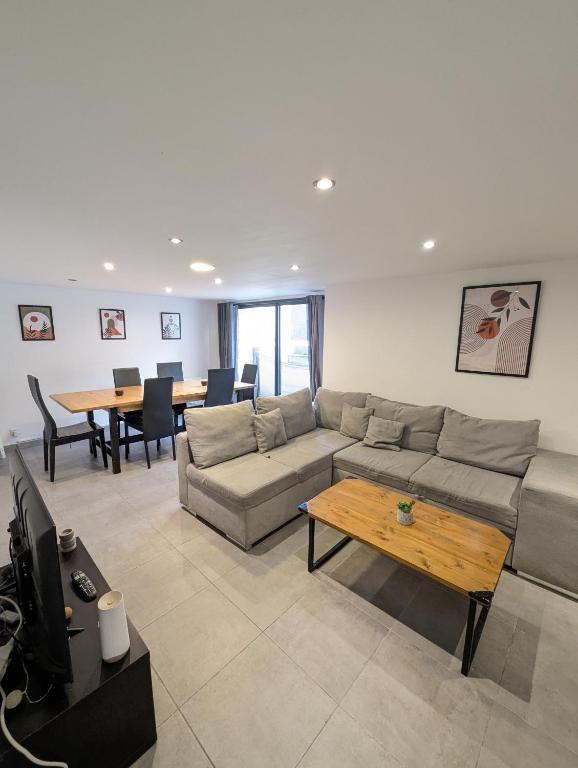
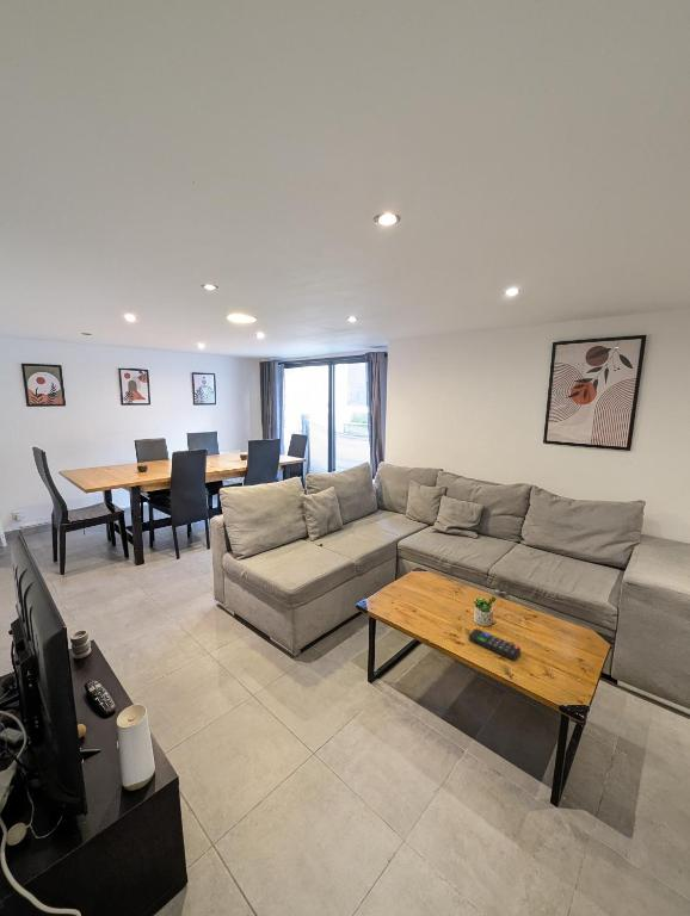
+ remote control (493, 643)
